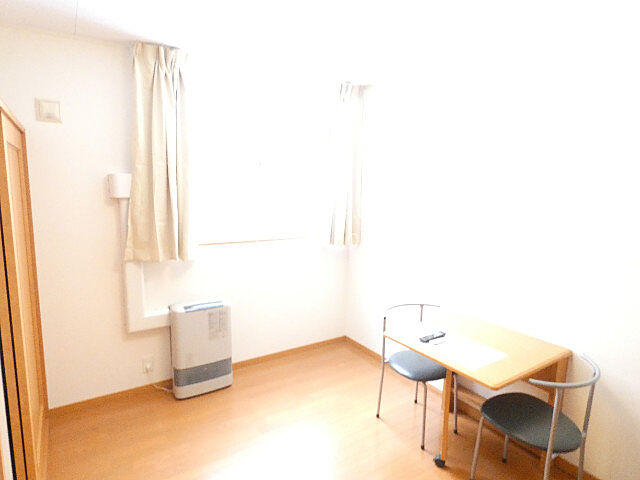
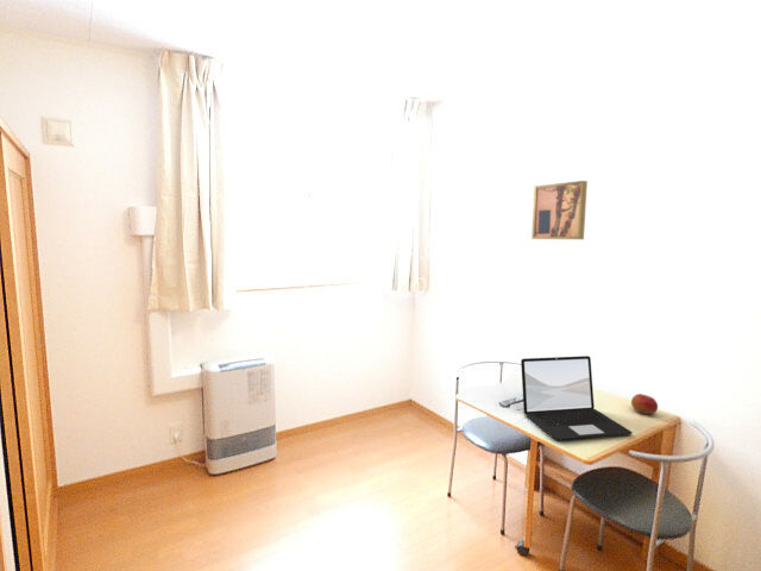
+ laptop (573, 394)
+ apple (644, 403)
+ wall art (558, 212)
